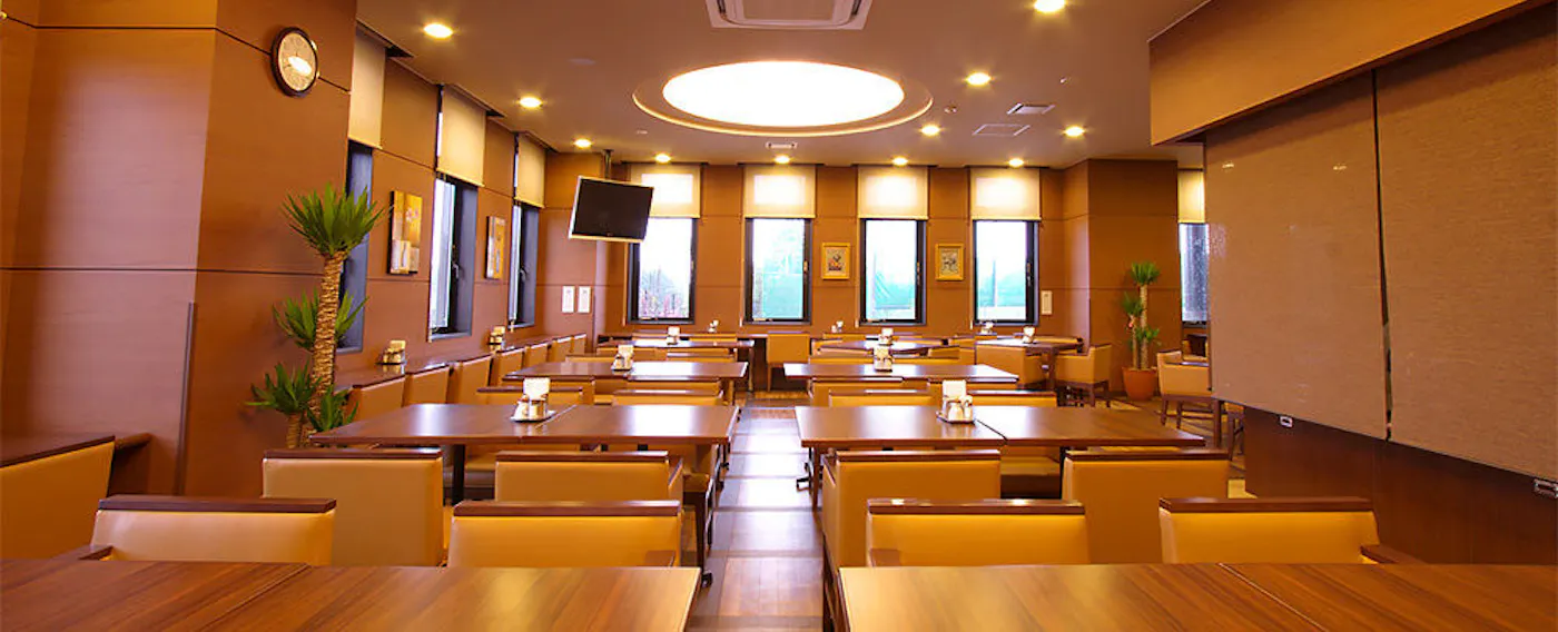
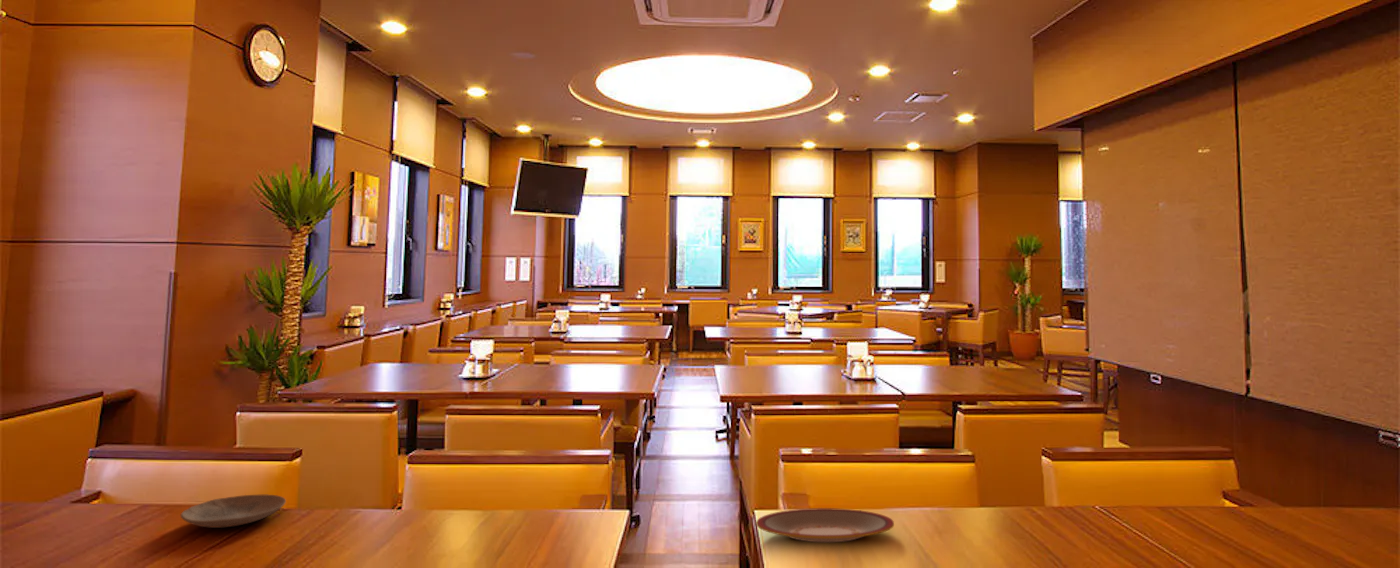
+ plate (235, 513)
+ plate (825, 527)
